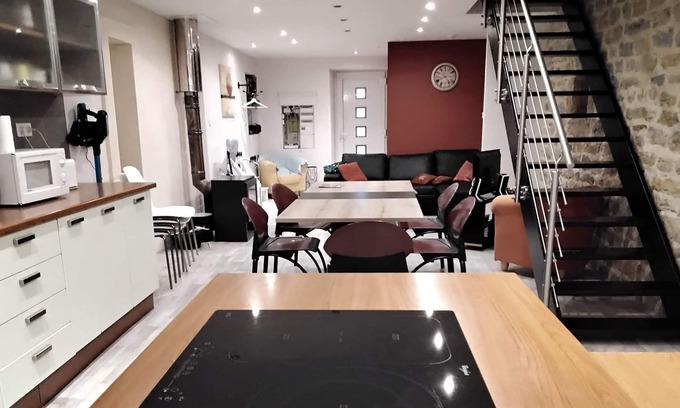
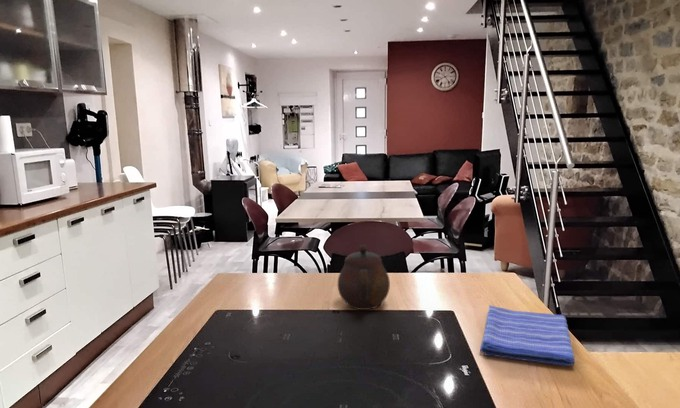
+ dish towel (525, 331)
+ teapot (363, 275)
